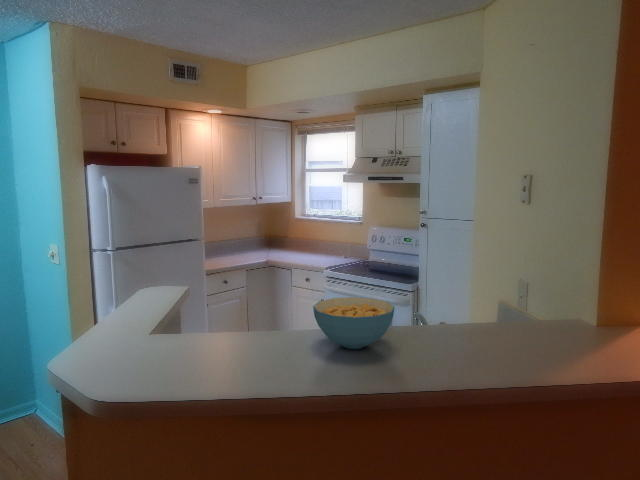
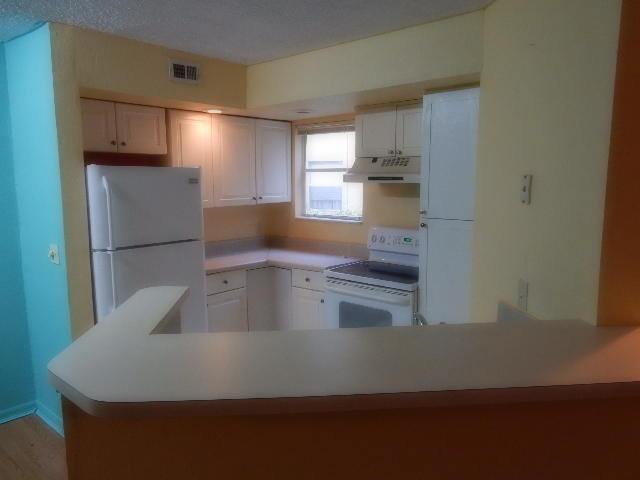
- cereal bowl (353, 325)
